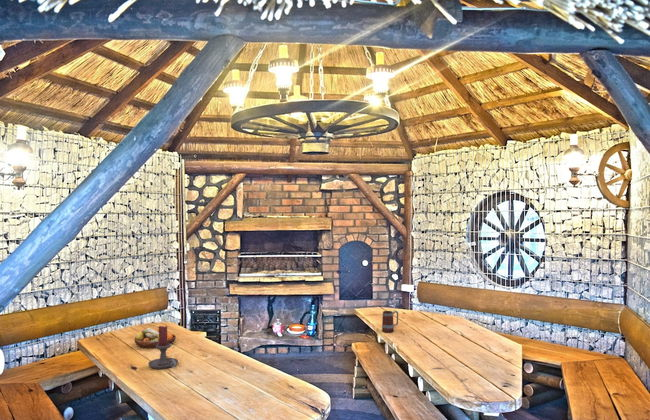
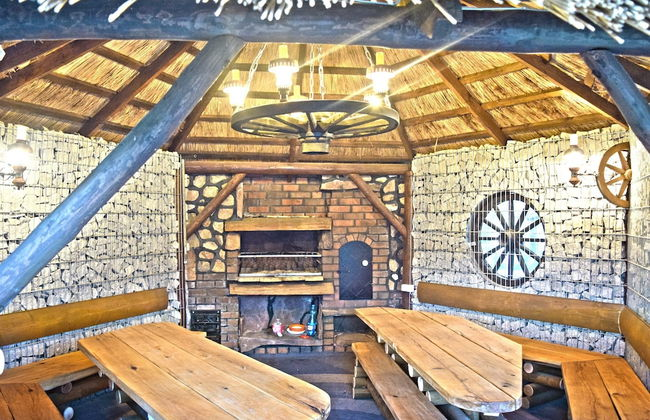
- fruit bowl (155, 335)
- candle holder (165, 346)
- beer mug (390, 320)
